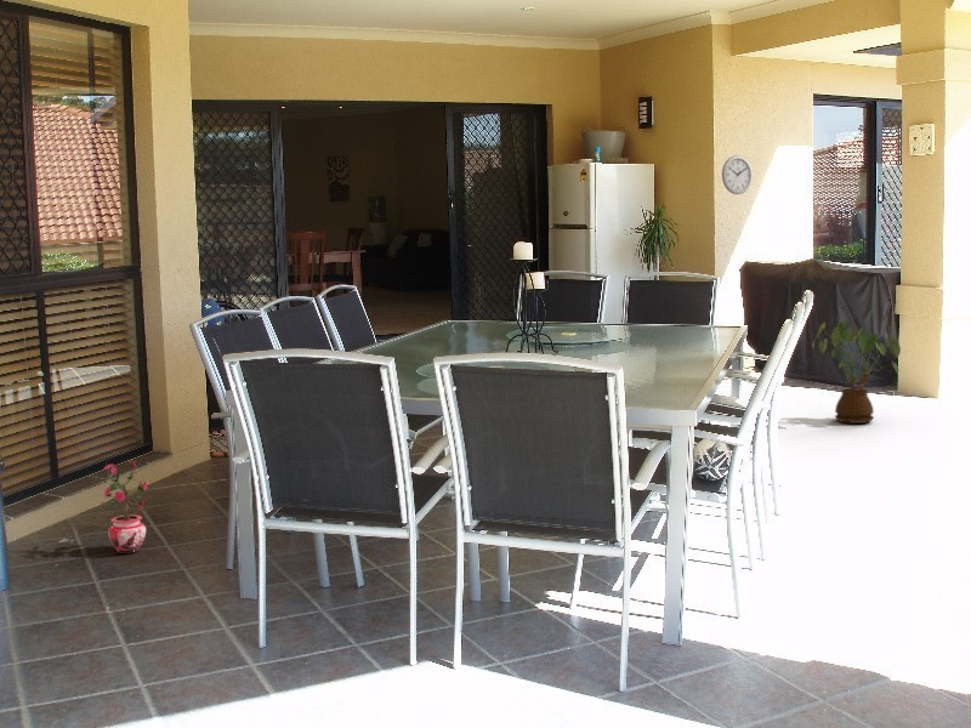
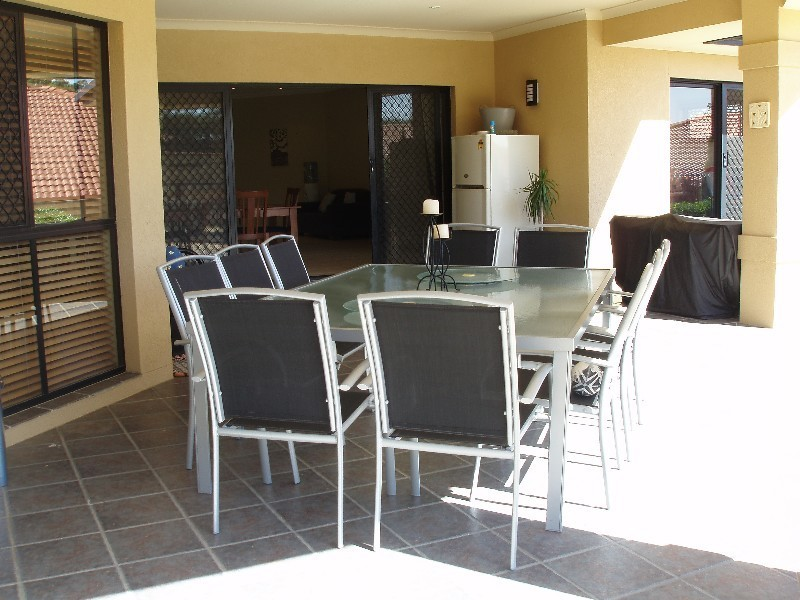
- wall clock (737, 175)
- house plant (858, 370)
- potted plant (125, 505)
